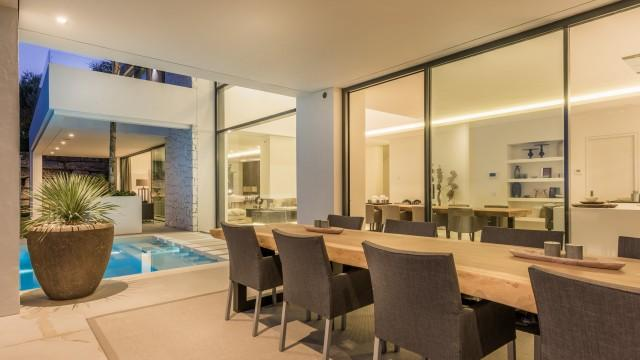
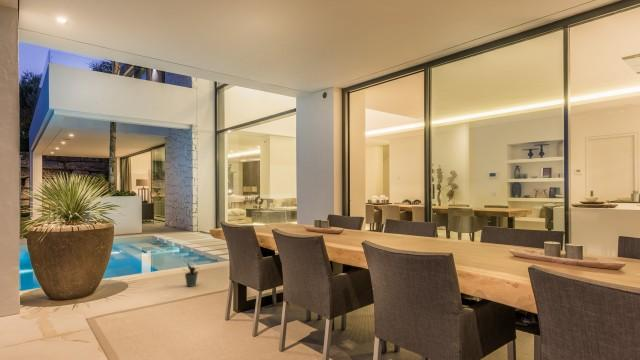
+ potted plant (190, 273)
